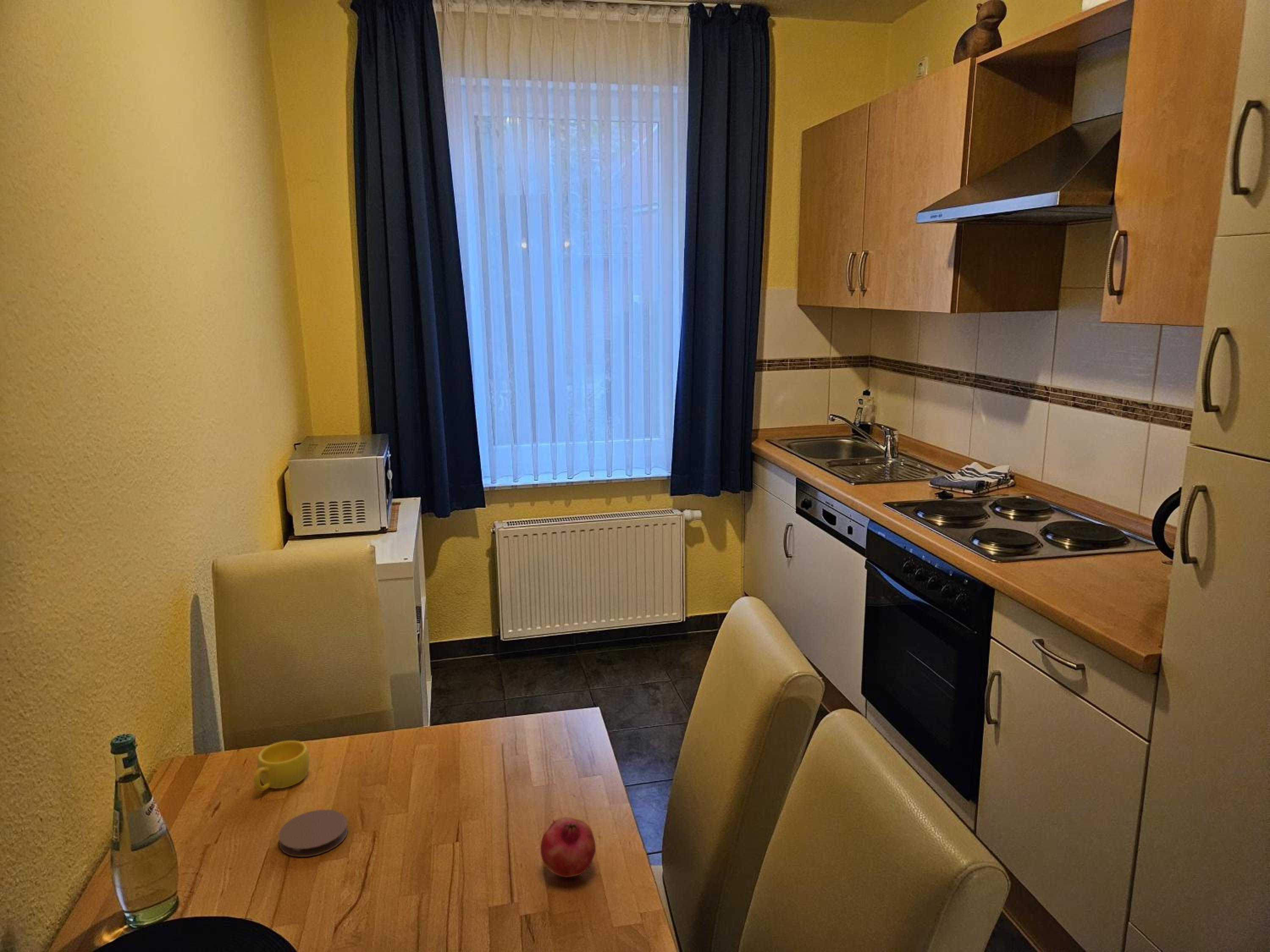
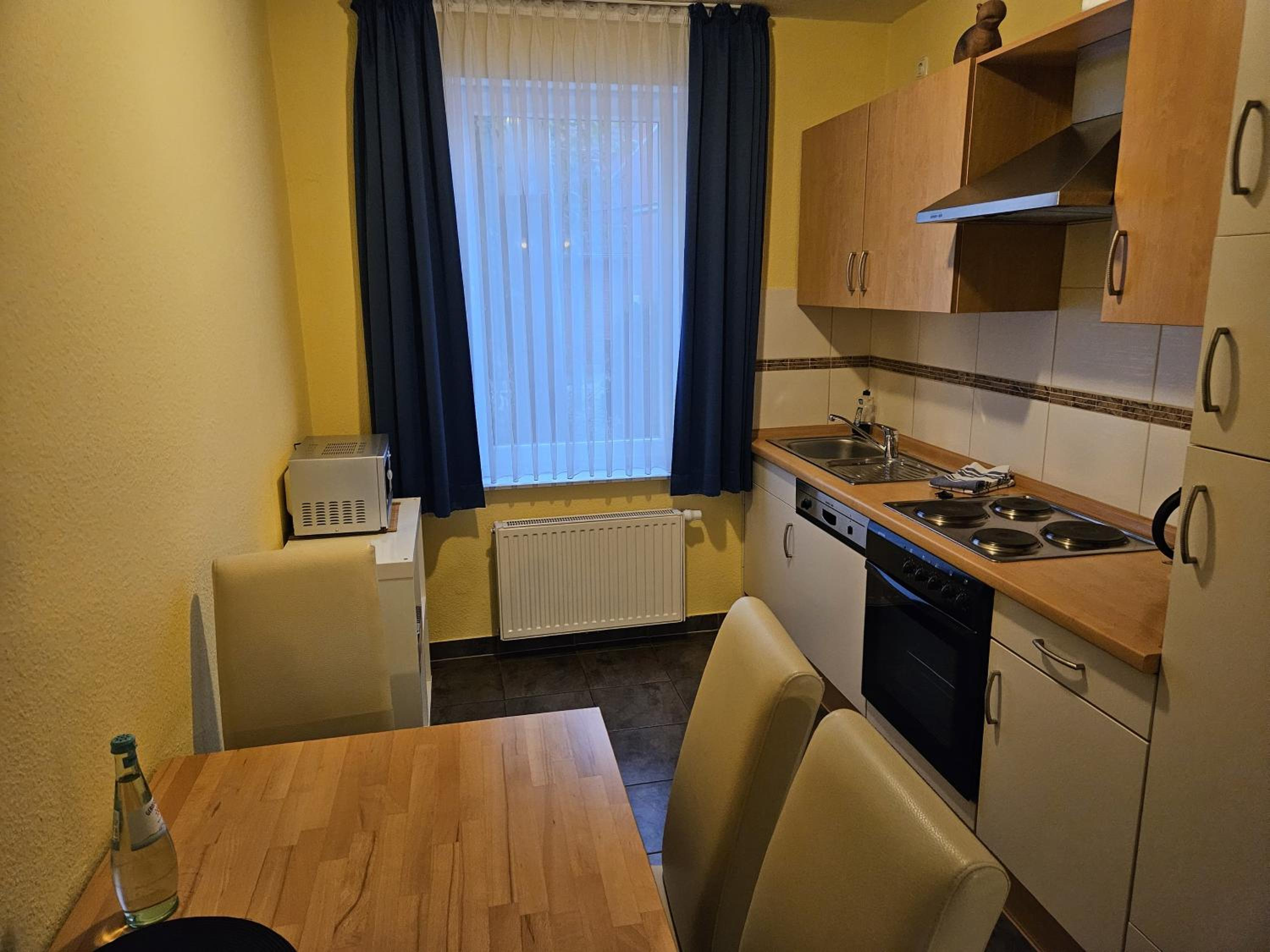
- coaster (314, 832)
- cup (279, 768)
- fruit (568, 843)
